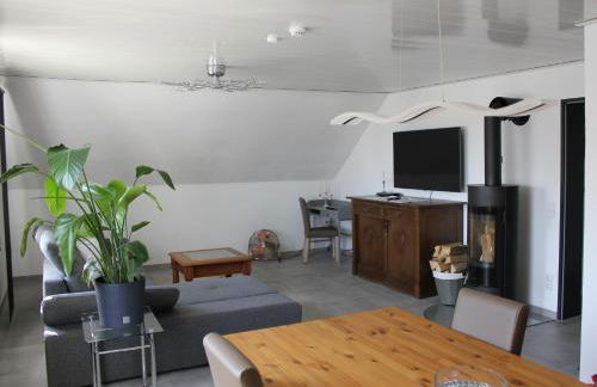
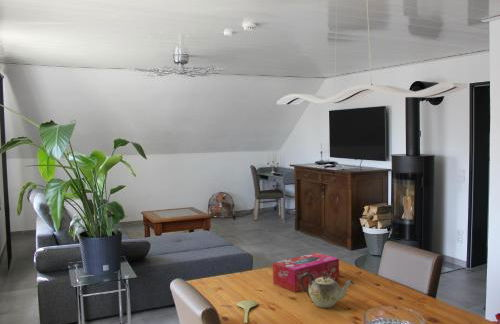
+ spoon (246, 310)
+ tissue box (306, 270)
+ teapot (327, 288)
